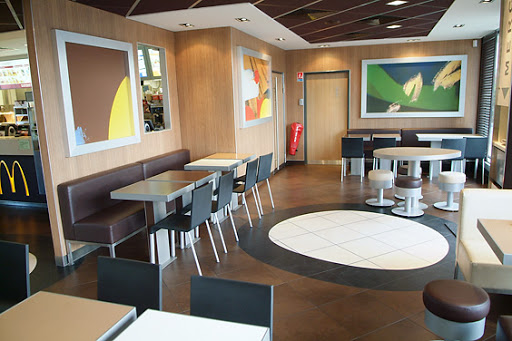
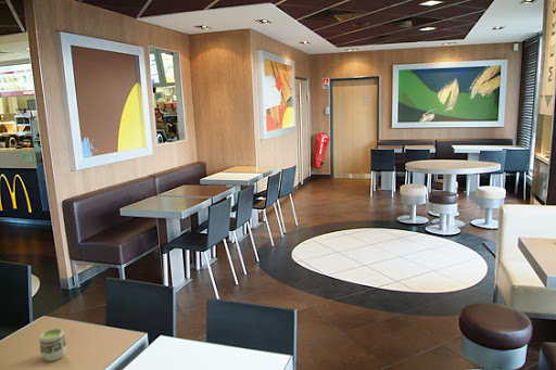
+ cup (52, 344)
